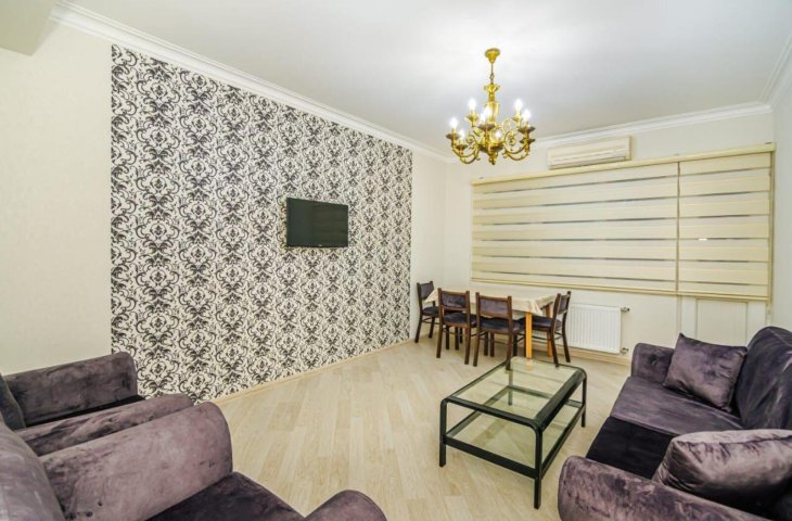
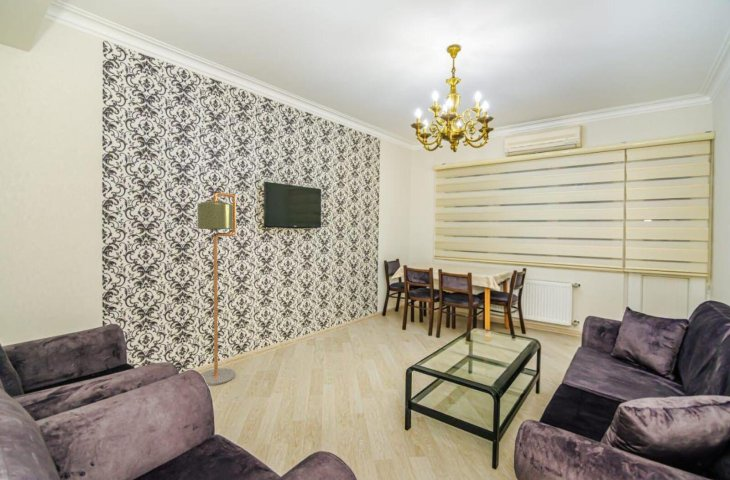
+ floor lamp (216, 284)
